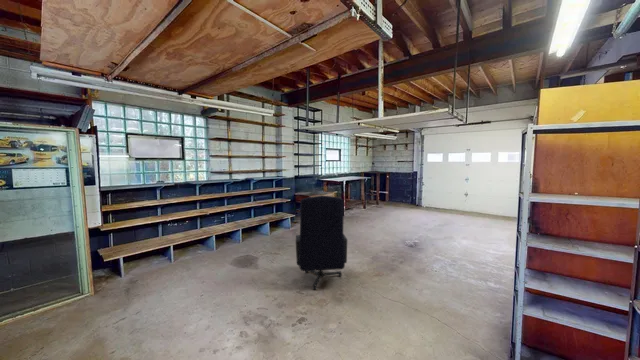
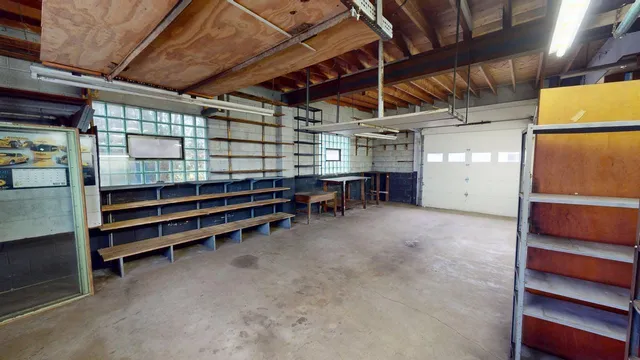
- office chair (320, 236)
